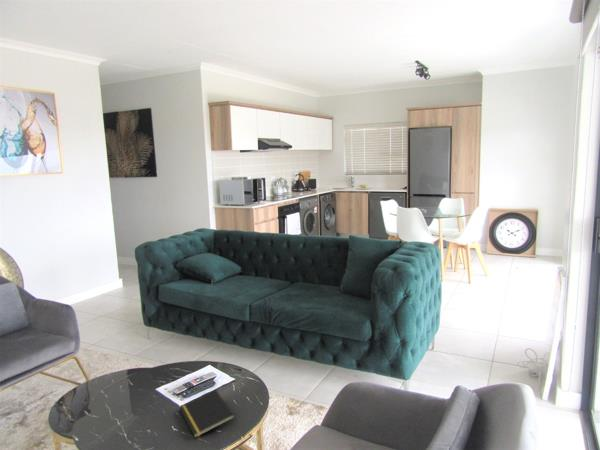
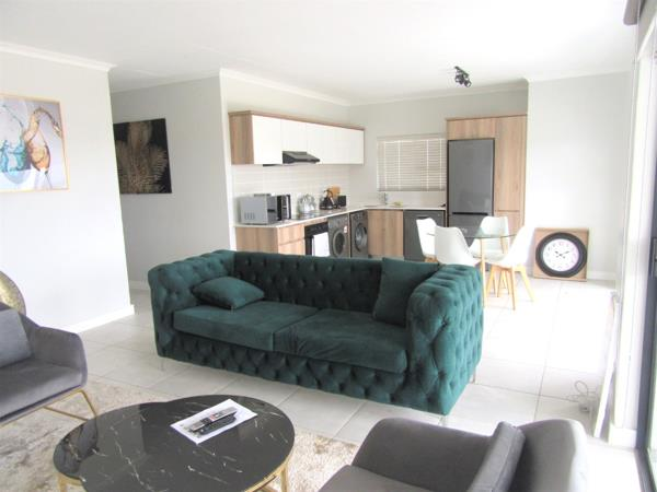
- notepad (206, 412)
